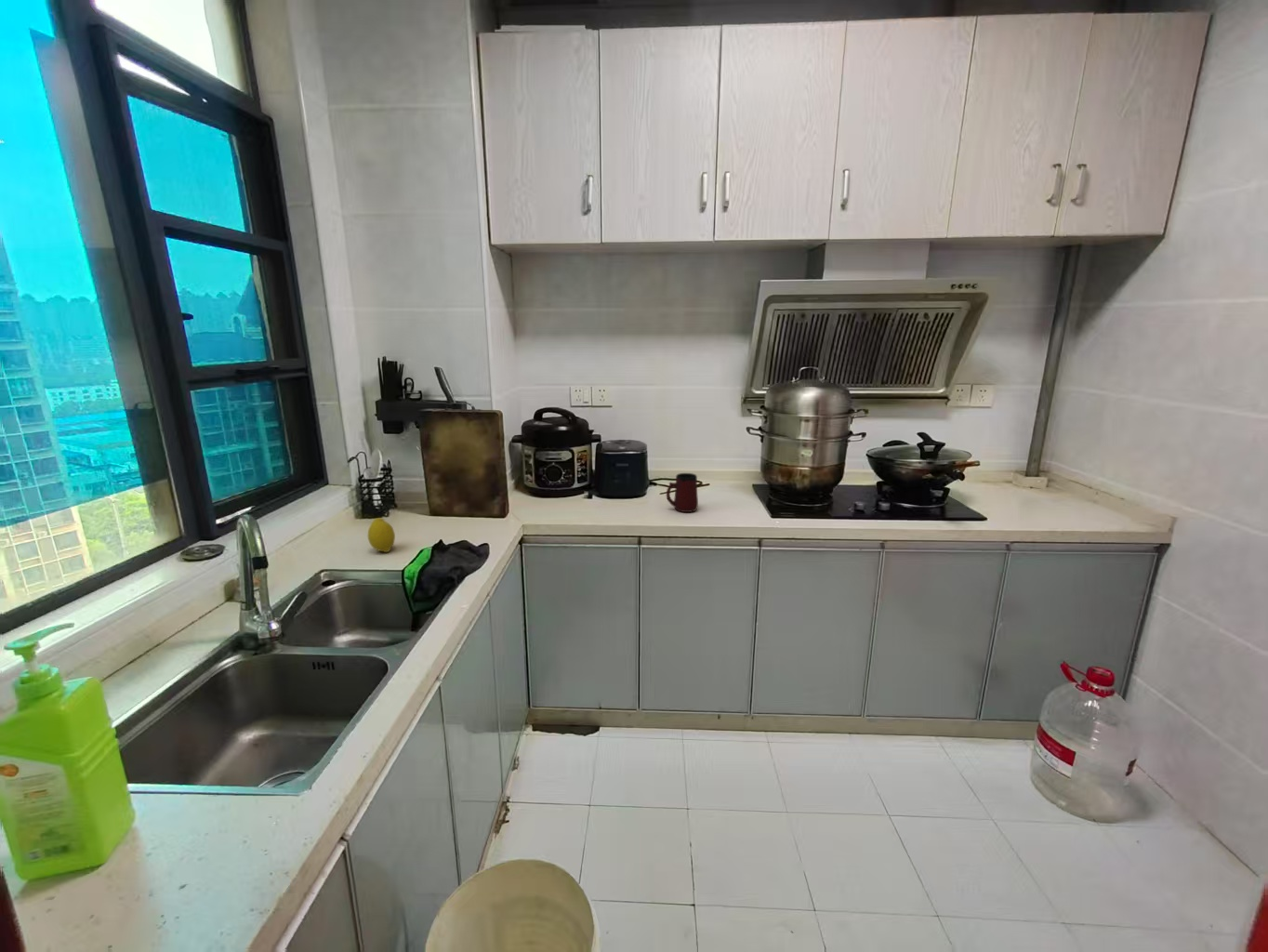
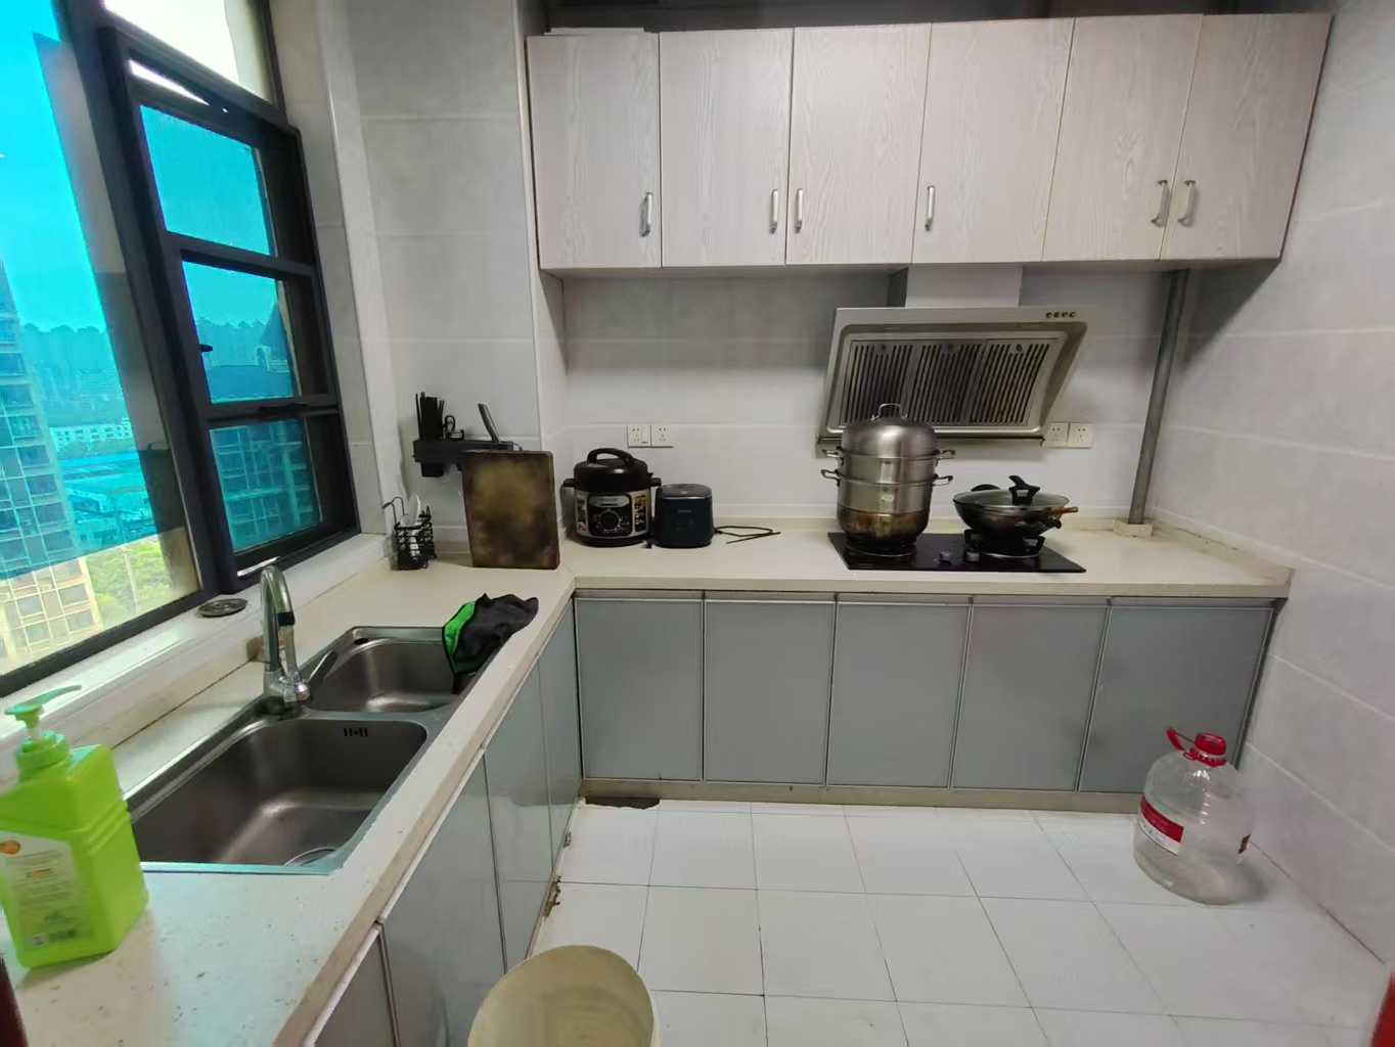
- fruit (381, 535)
- mug (681, 492)
